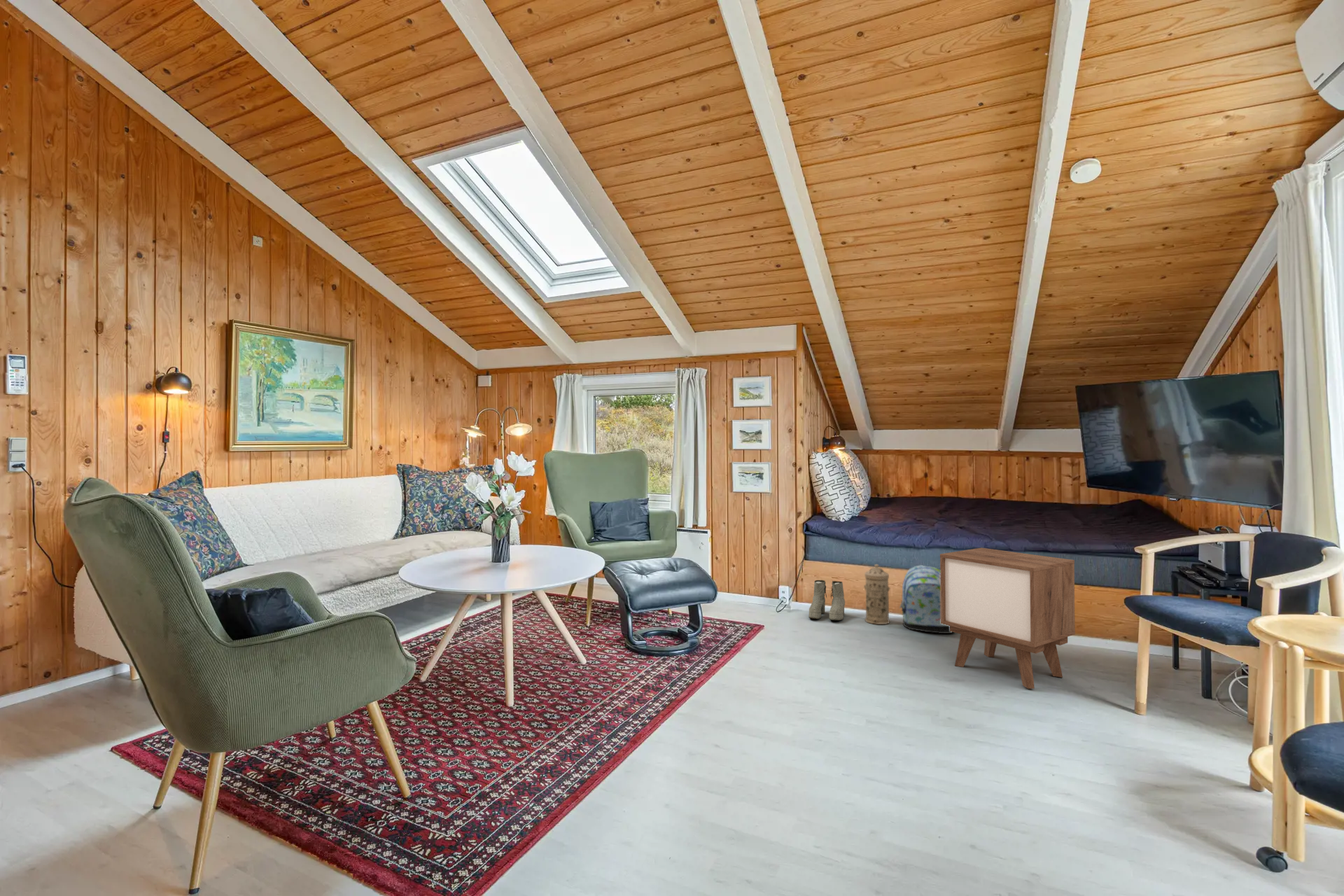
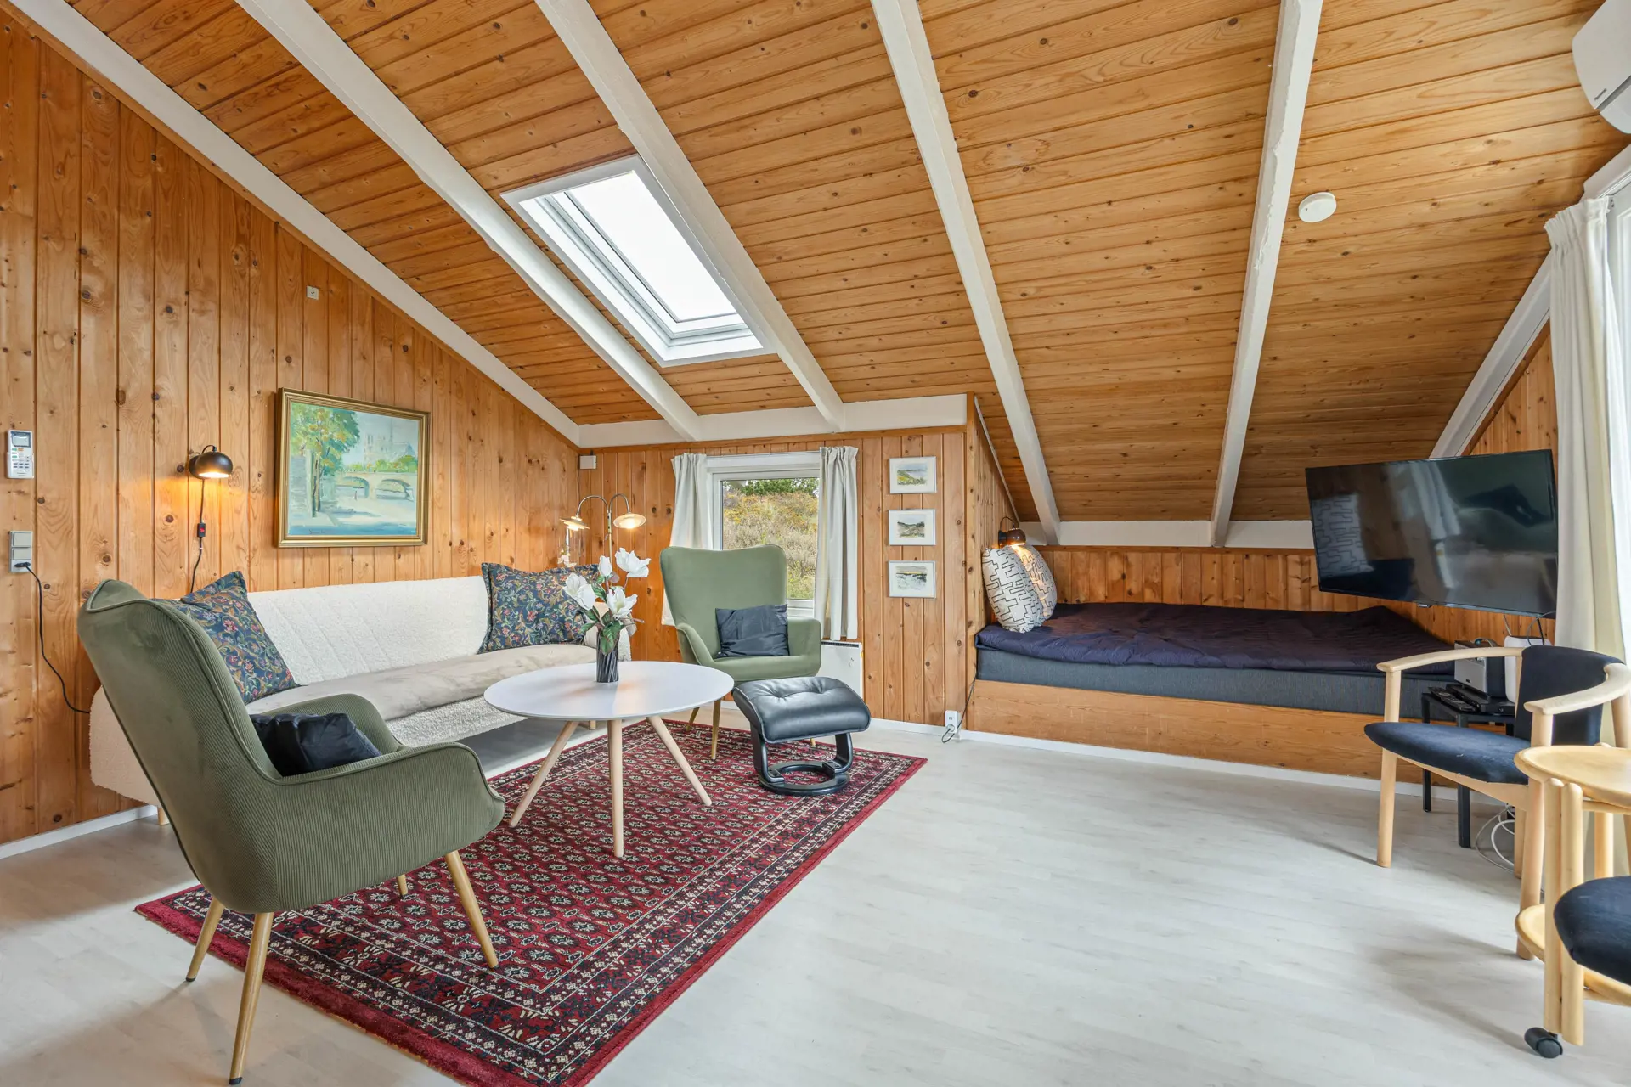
- nightstand (1007, 613)
- water filter (876, 592)
- boots (825, 599)
- backpack (927, 598)
